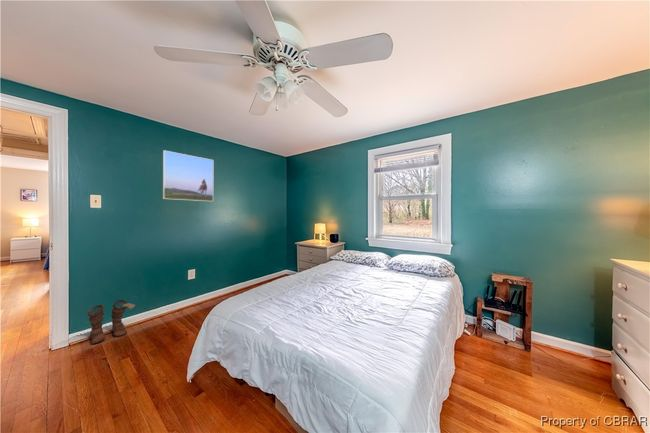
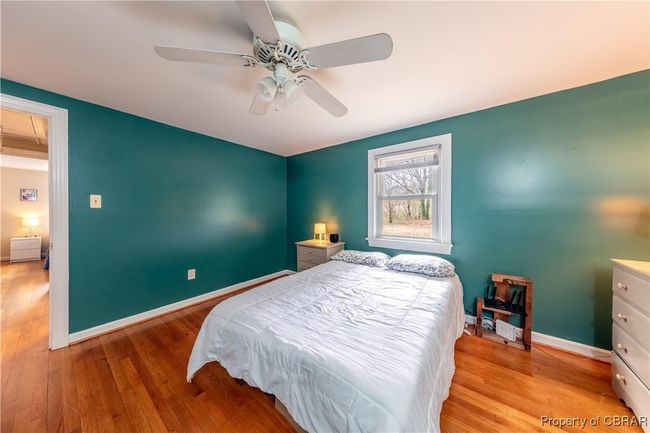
- boots (113, 318)
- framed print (190, 177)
